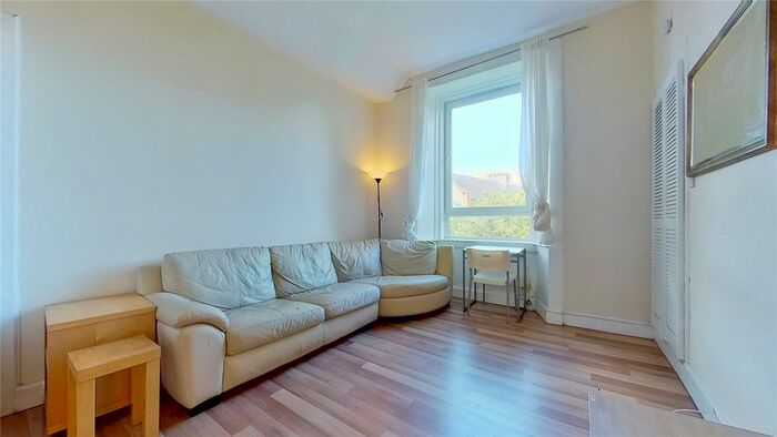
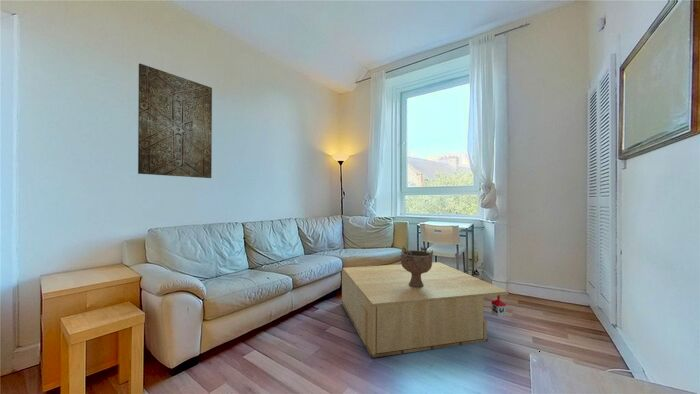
+ coffee table (413, 298)
+ wall art (178, 126)
+ decorative bowl (416, 266)
